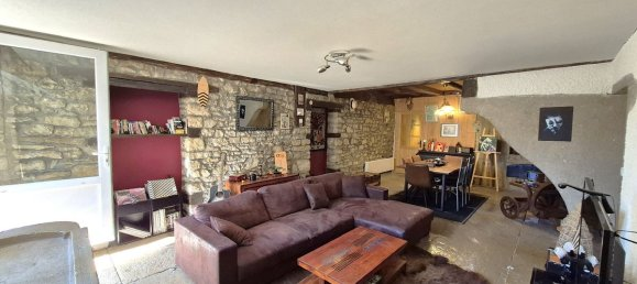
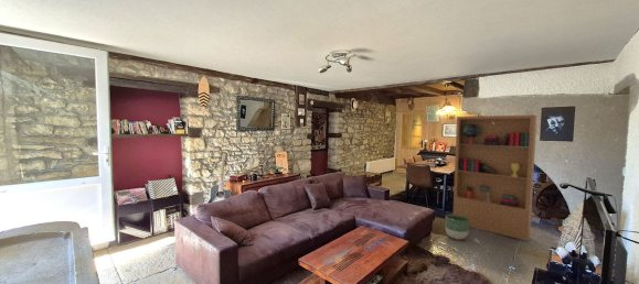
+ bookcase (491, 173)
+ planter (456, 227)
